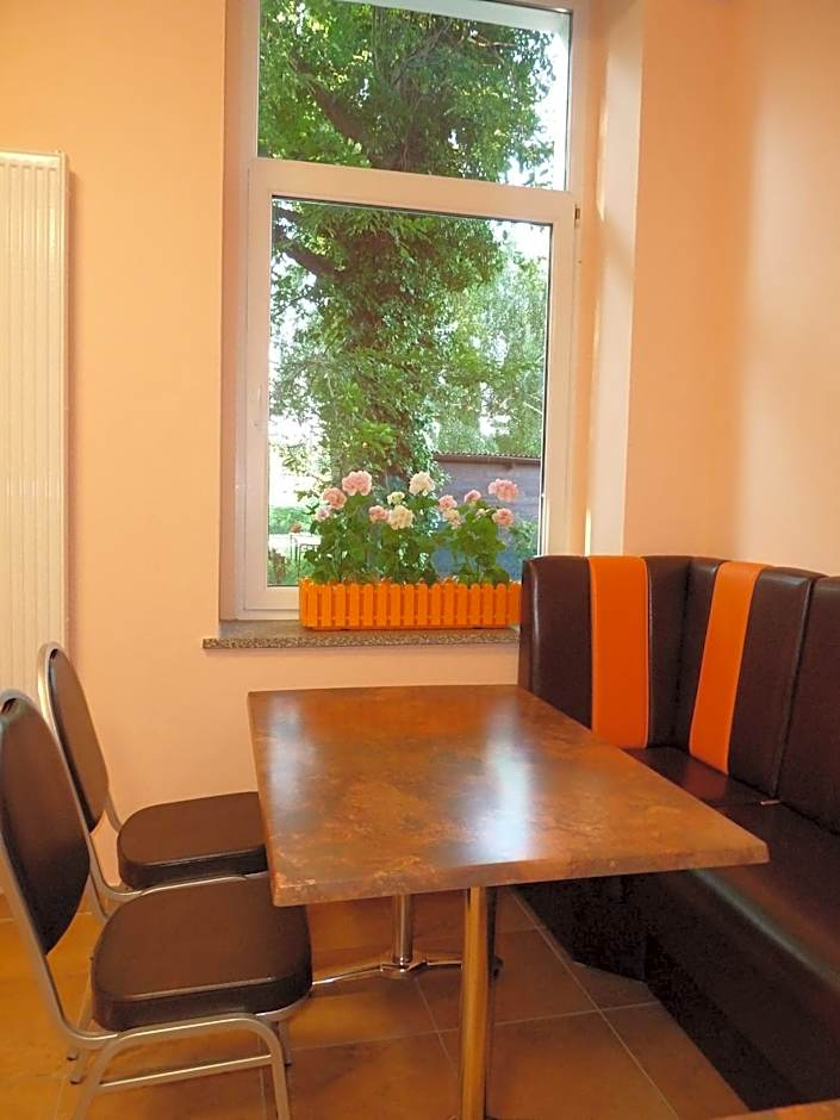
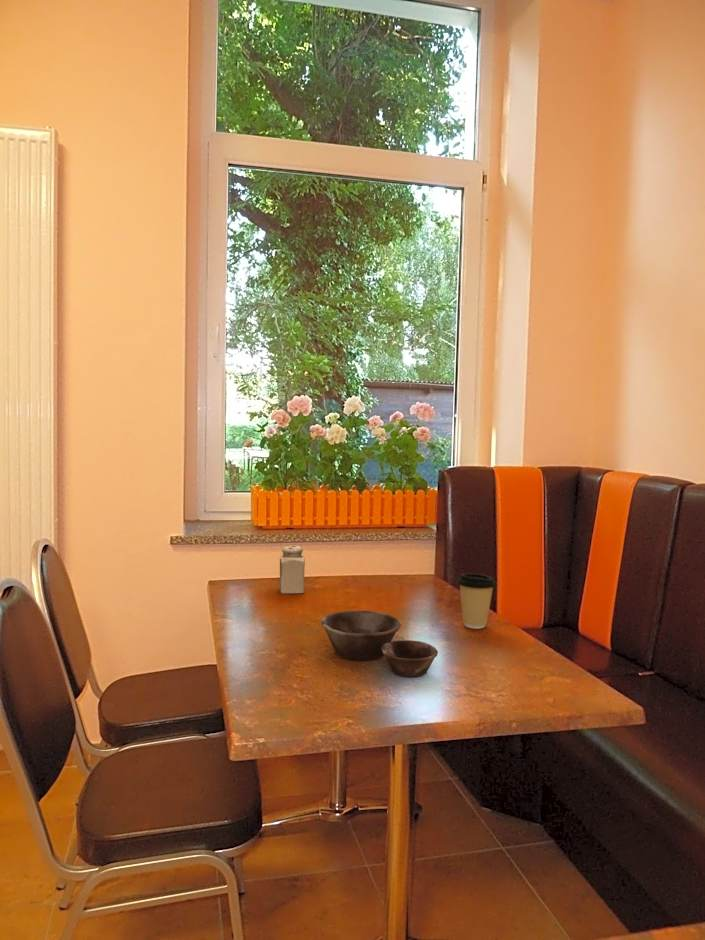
+ salt shaker (291, 568)
+ bowl (375, 643)
+ coffee cup (475, 600)
